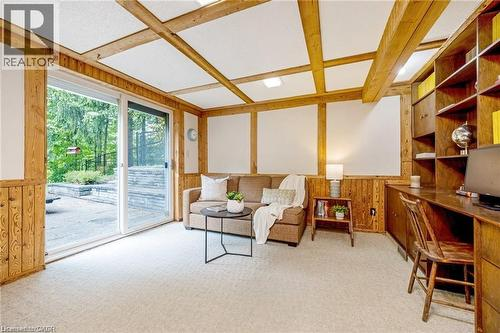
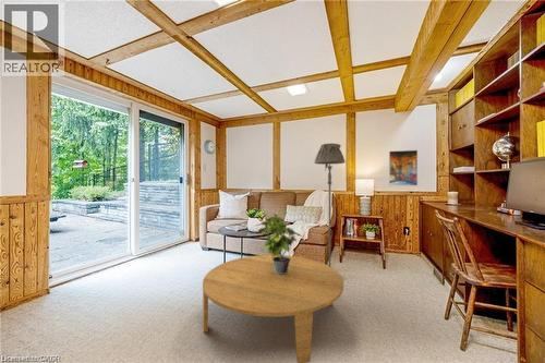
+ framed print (402, 168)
+ potted plant (278, 241)
+ coffee table (272, 294)
+ floor lamp (329, 210)
